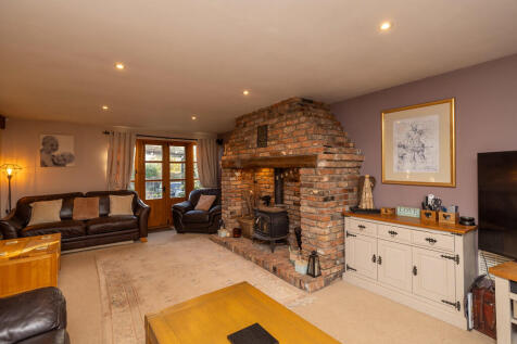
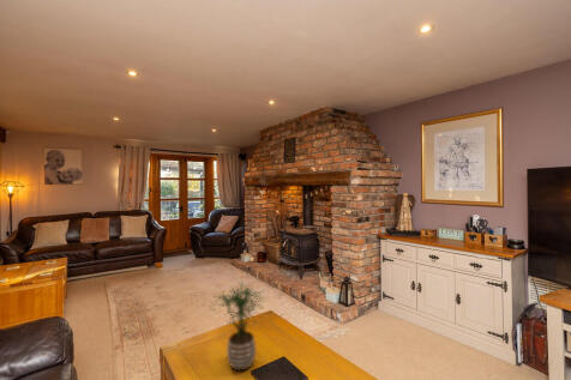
+ potted plant (240, 324)
